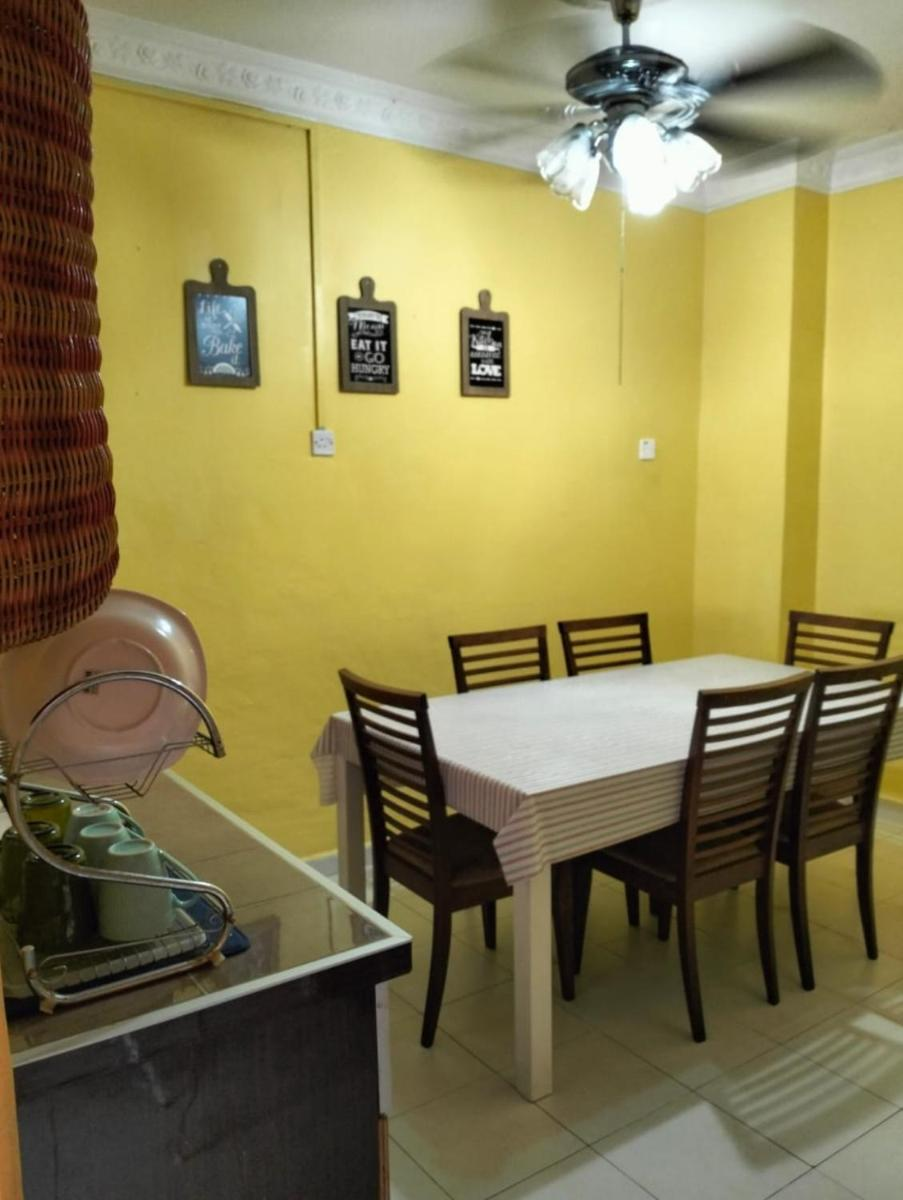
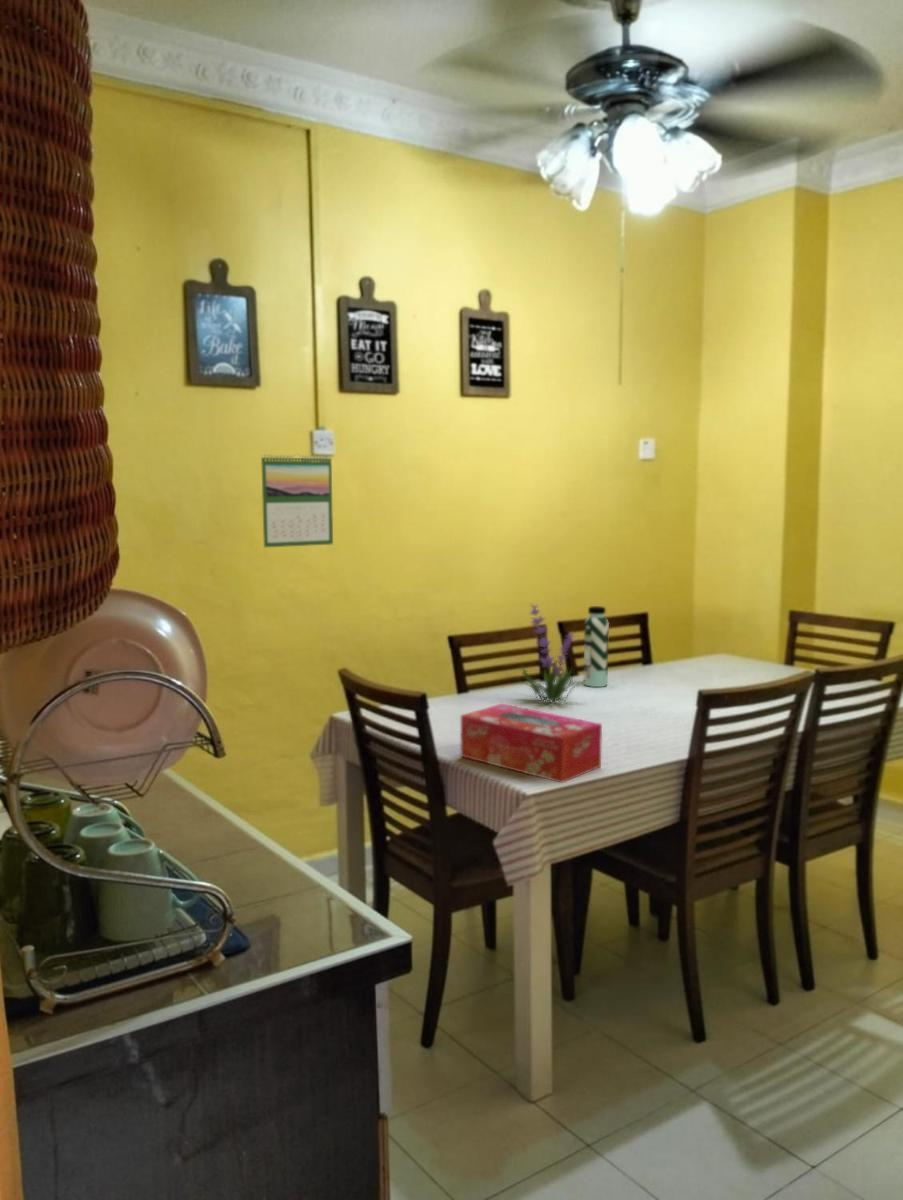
+ plant (549, 651)
+ tissue box (529, 740)
+ calendar (298, 500)
+ water bottle (596, 646)
